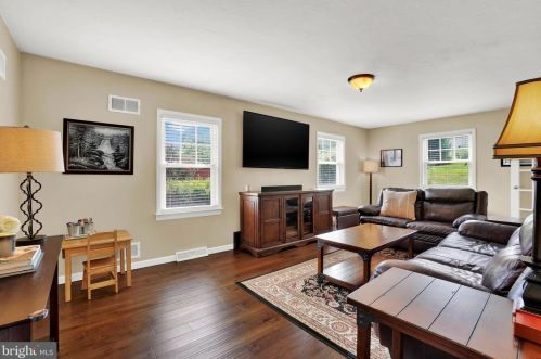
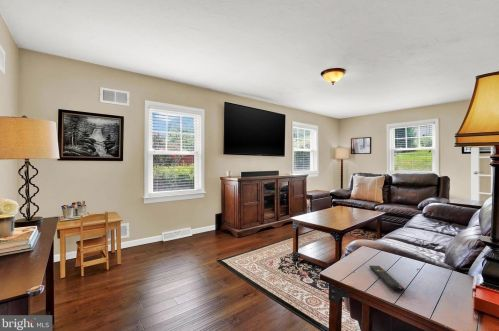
+ remote control (385, 277)
